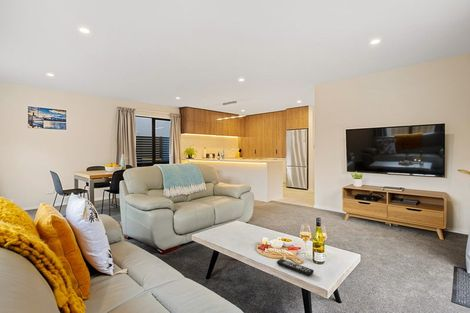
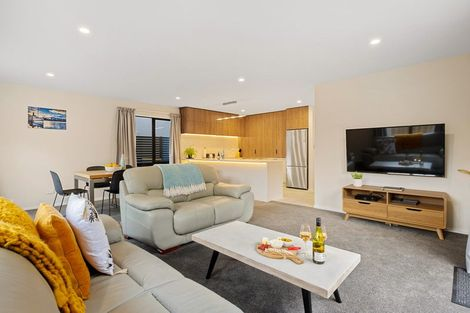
- remote control (294, 267)
